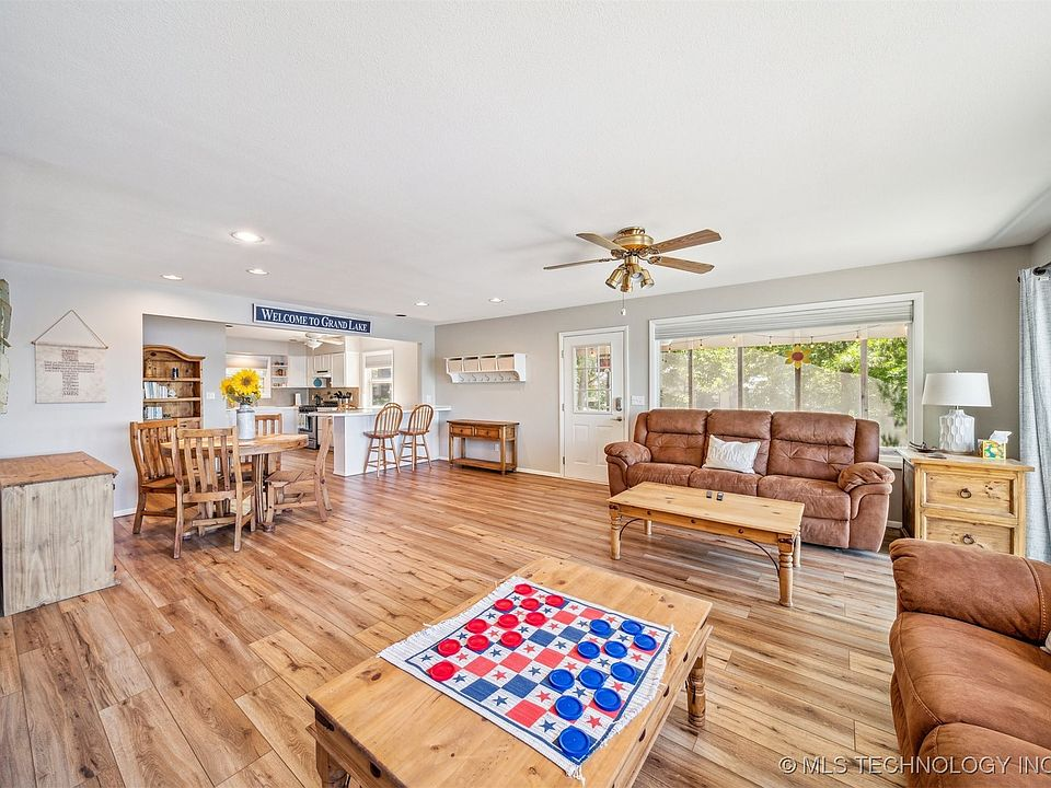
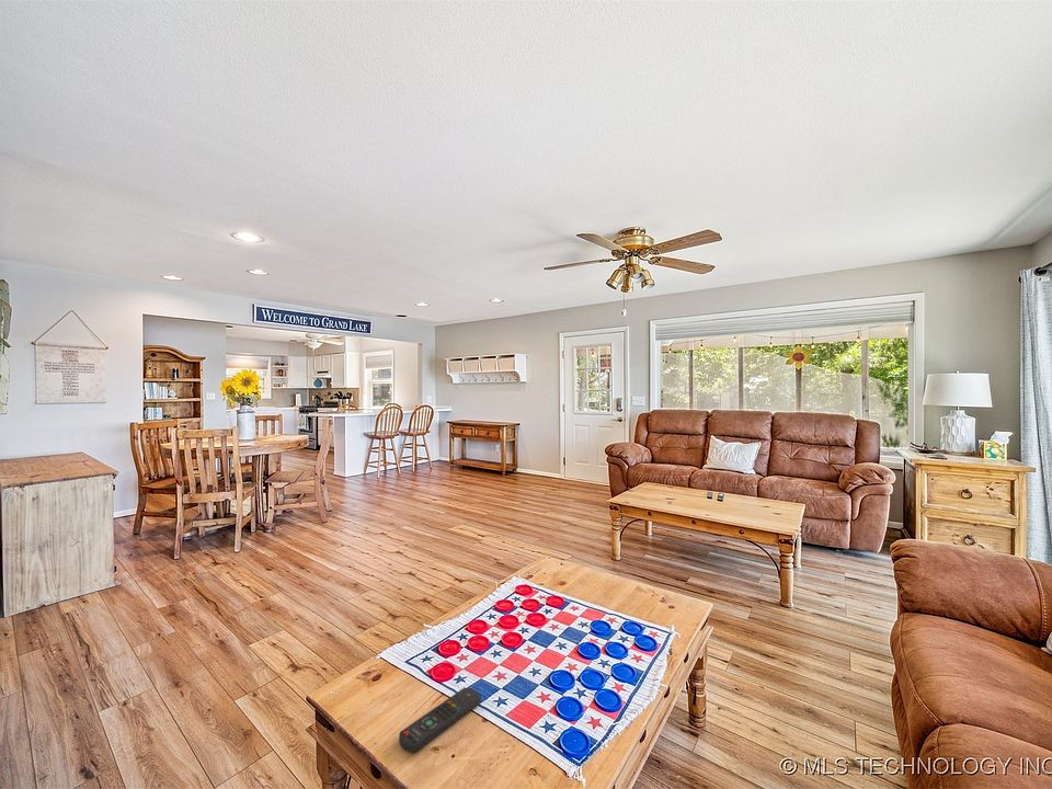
+ remote control (442, 717)
